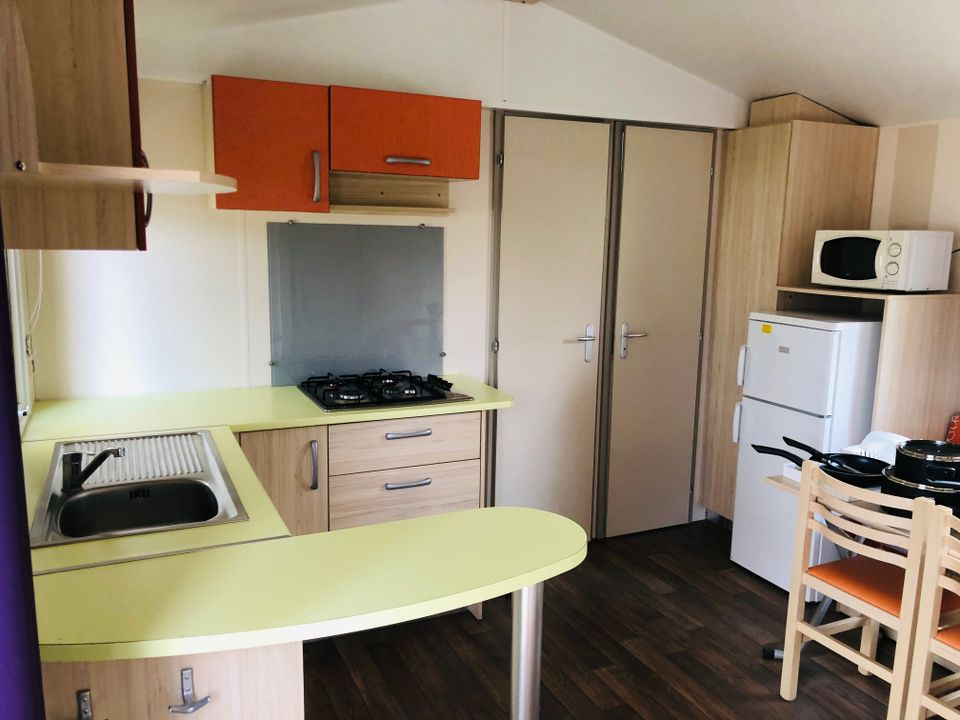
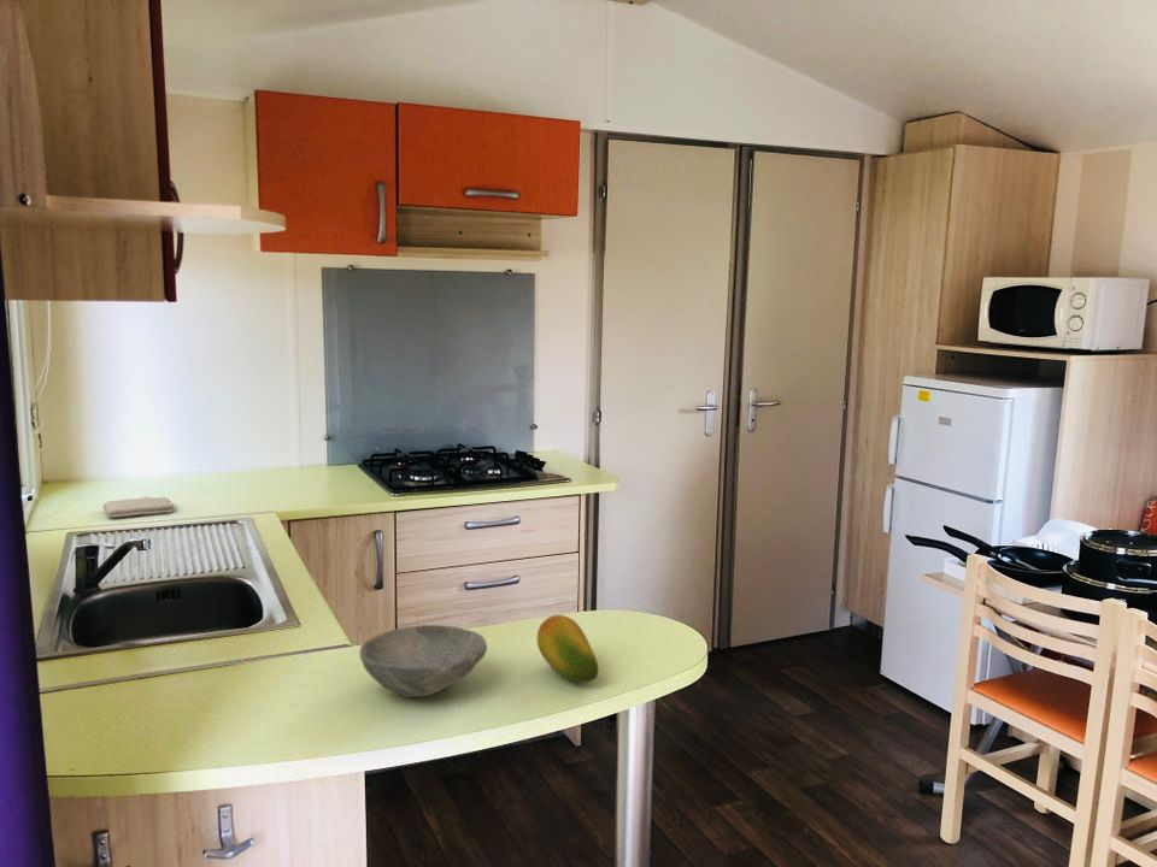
+ fruit (565, 648)
+ washcloth (139, 506)
+ bowl (423, 666)
